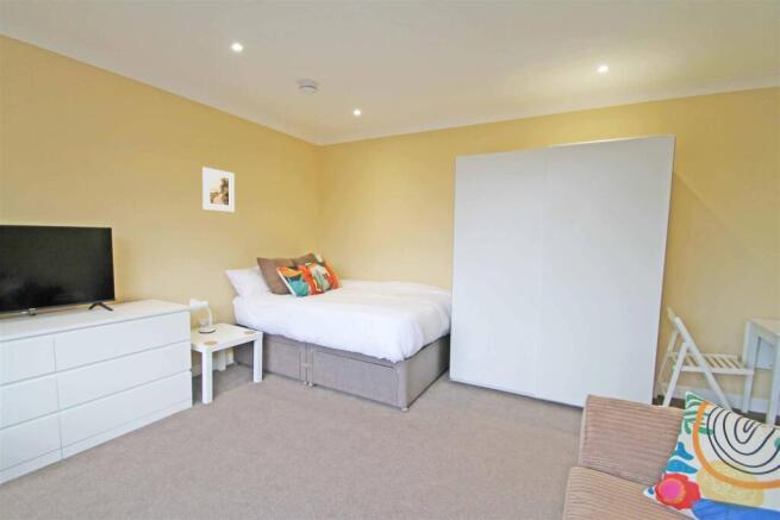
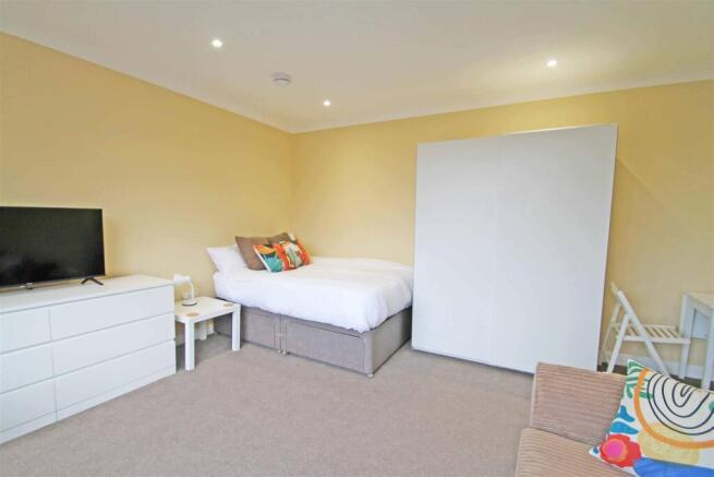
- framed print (219, 190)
